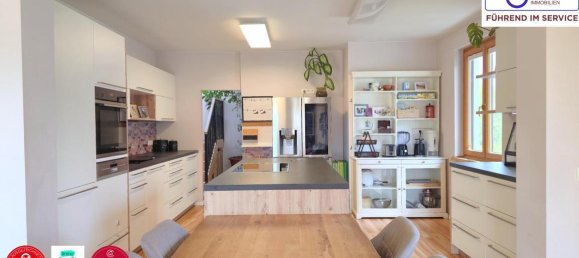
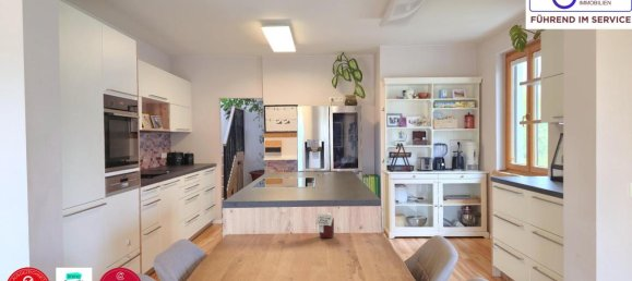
+ jar (325, 225)
